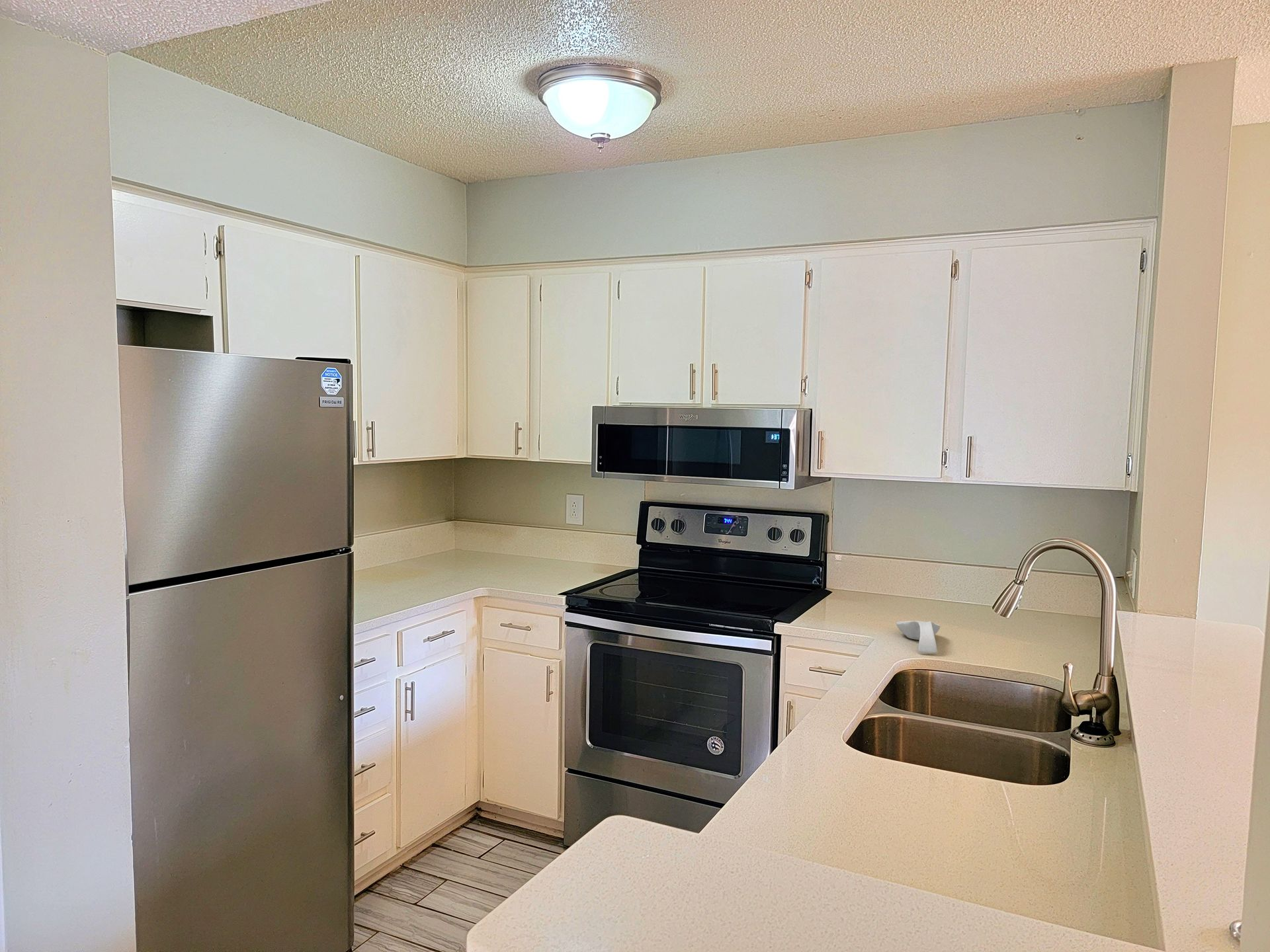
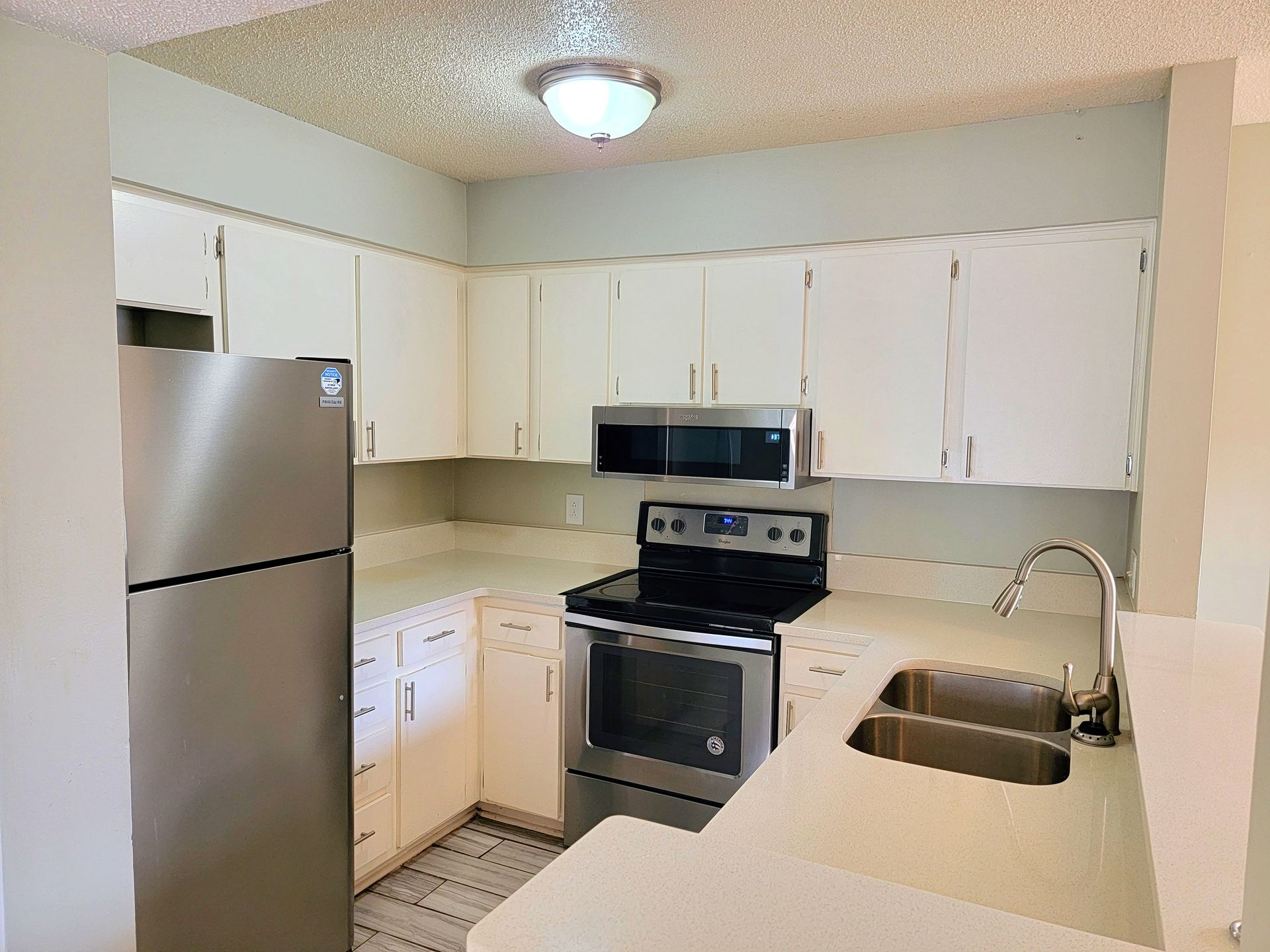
- spoon rest (921, 629)
